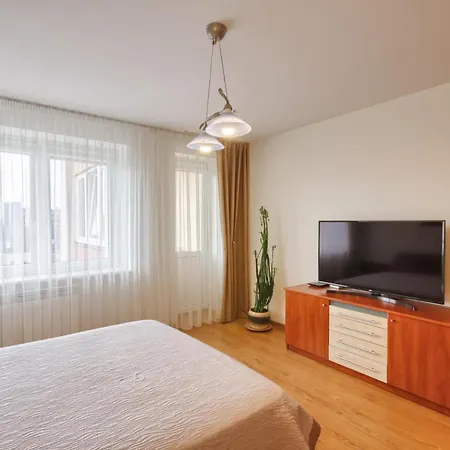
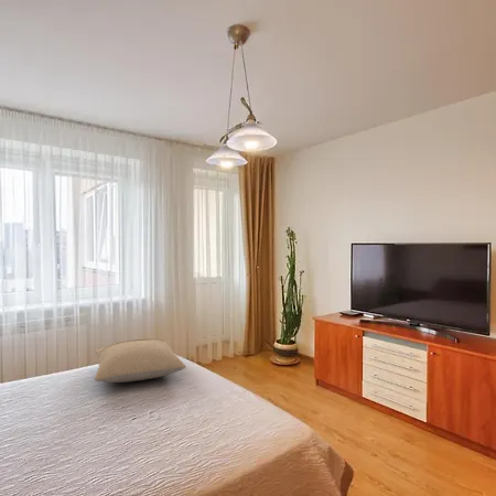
+ pillow (138, 358)
